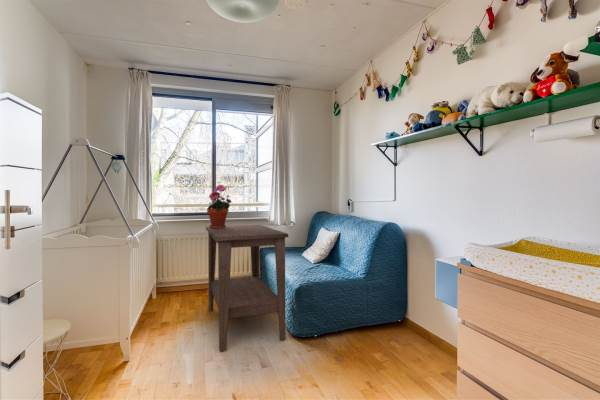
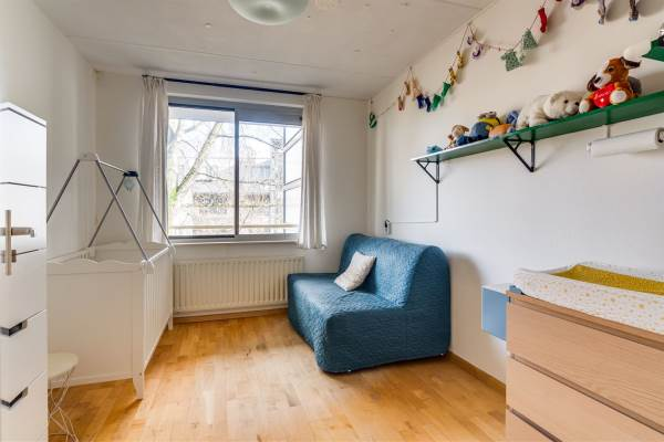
- side table (242, 277)
- potted plant (218, 205)
